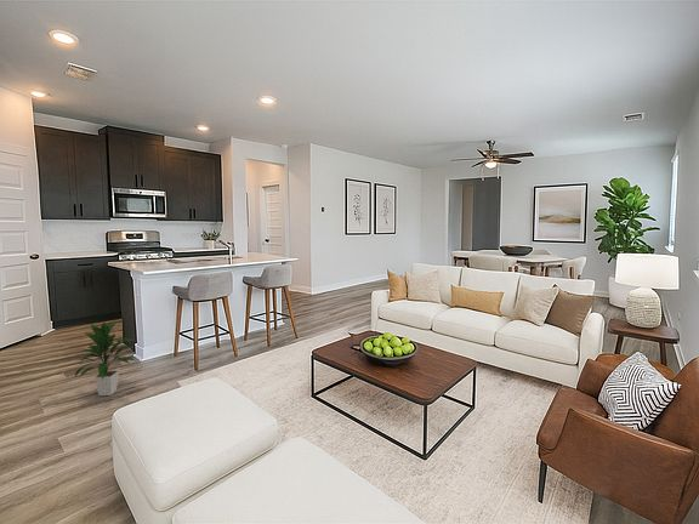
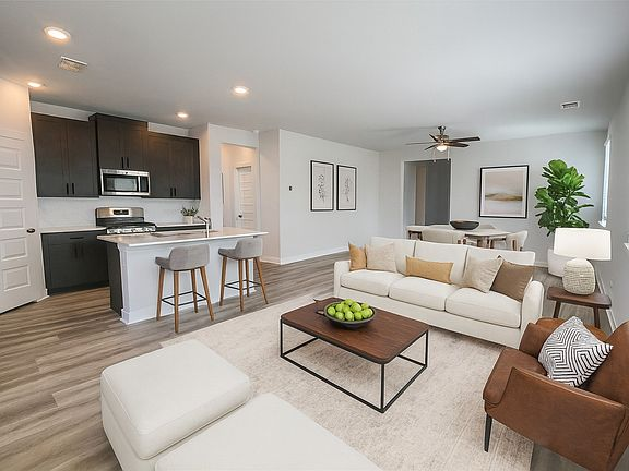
- indoor plant (103, 355)
